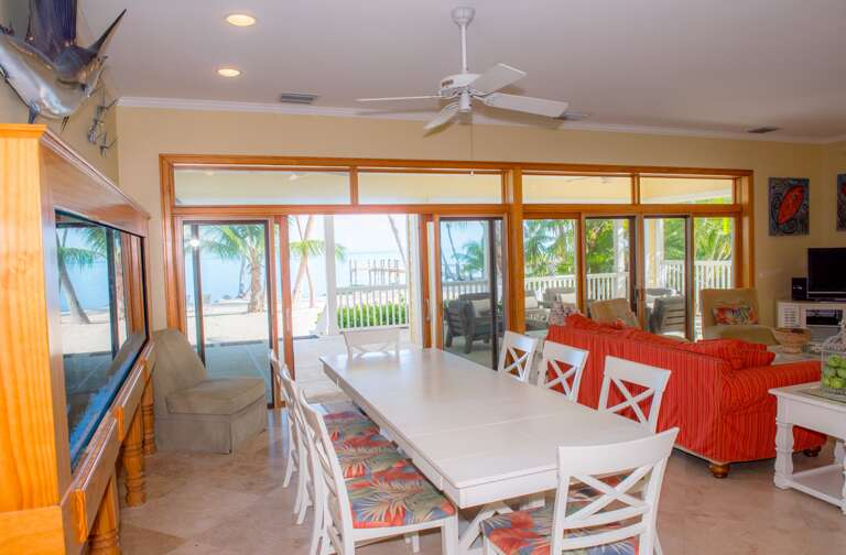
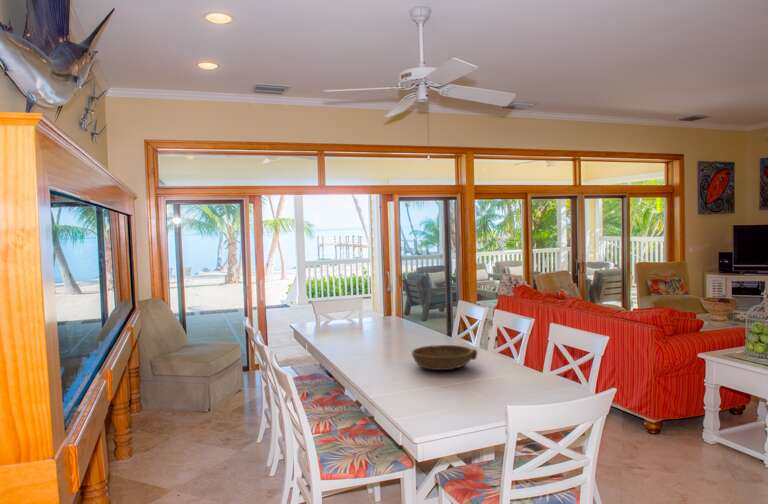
+ bowl (442, 357)
